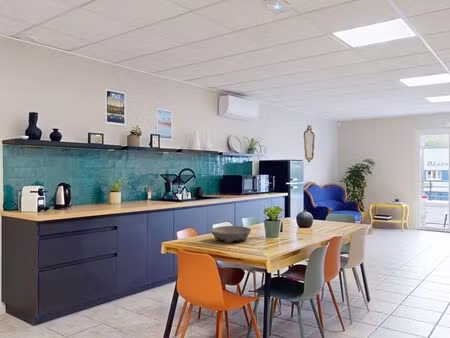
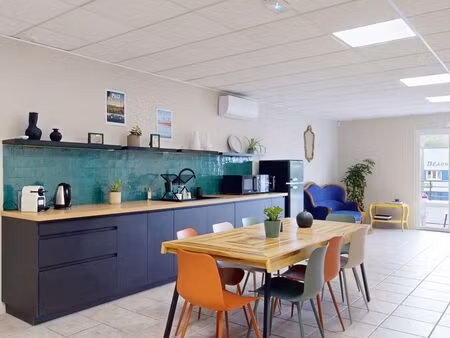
- bowl (230, 234)
